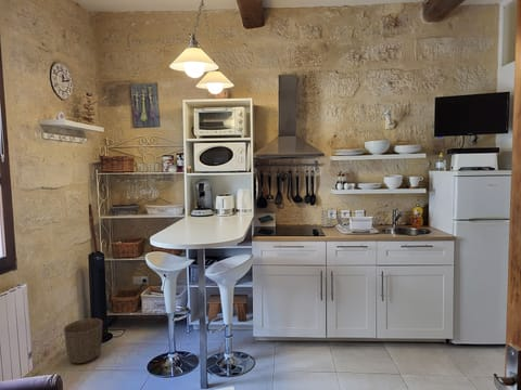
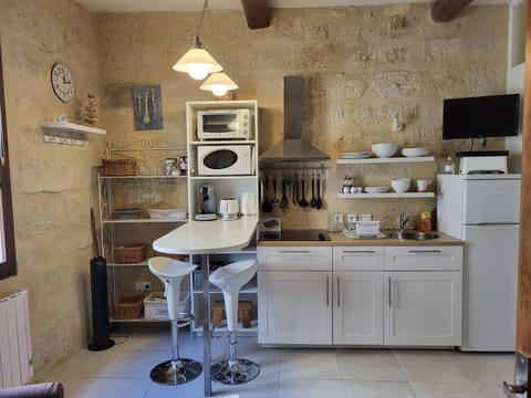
- waste basket (84, 340)
